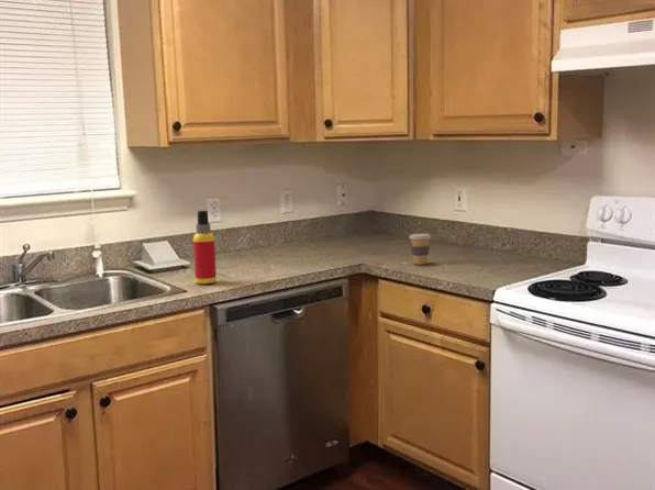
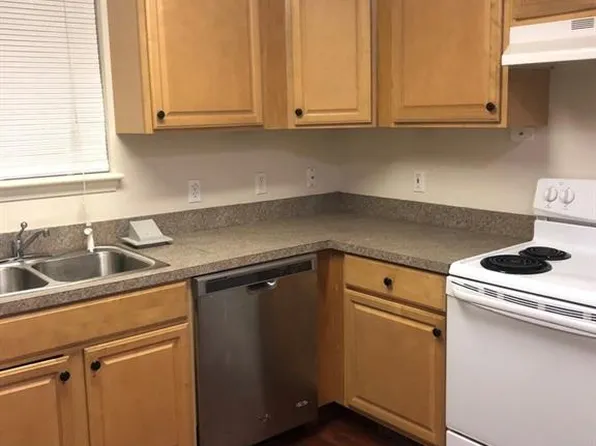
- spray bottle (203, 246)
- coffee cup (420, 248)
